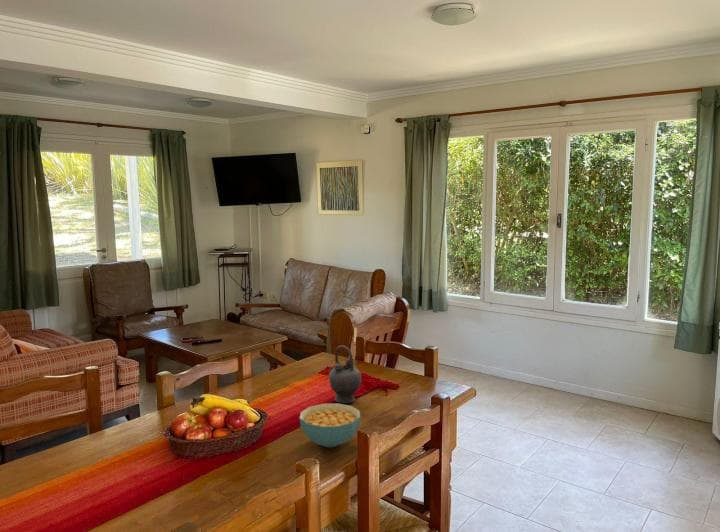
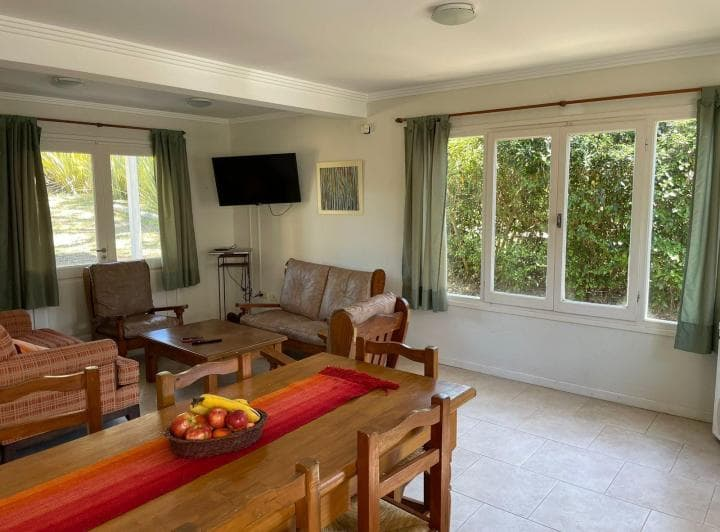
- teapot (342, 372)
- cereal bowl (330, 428)
